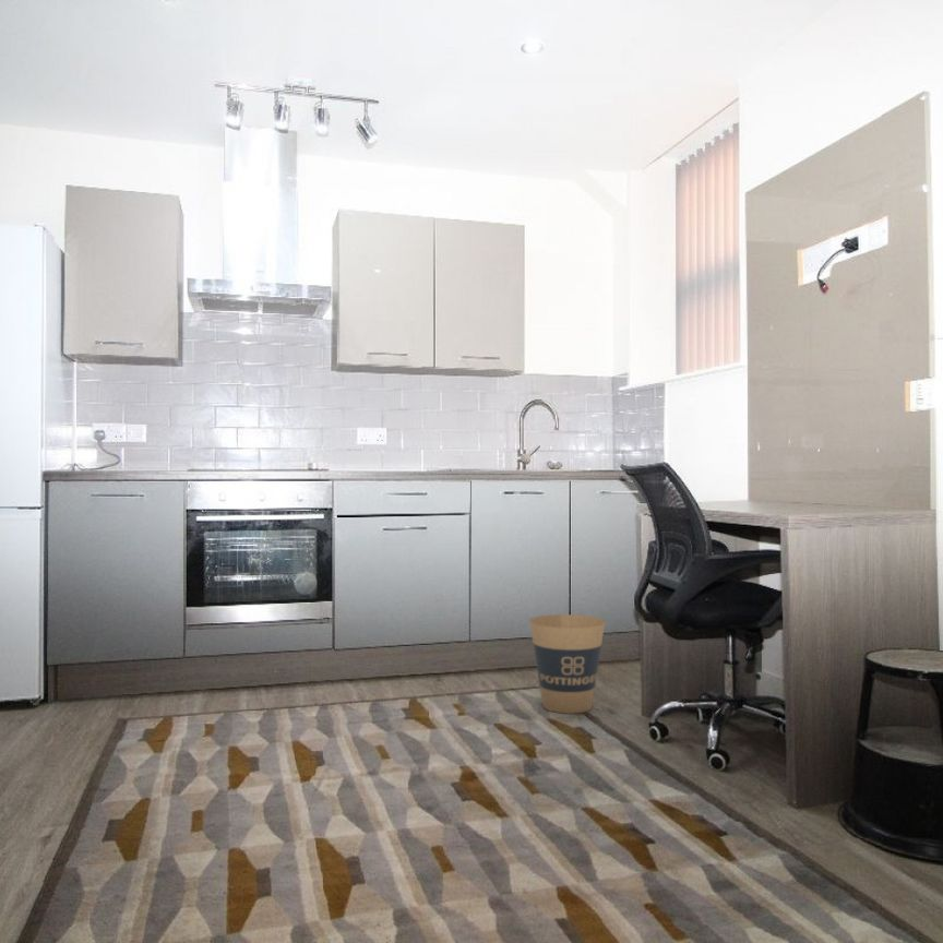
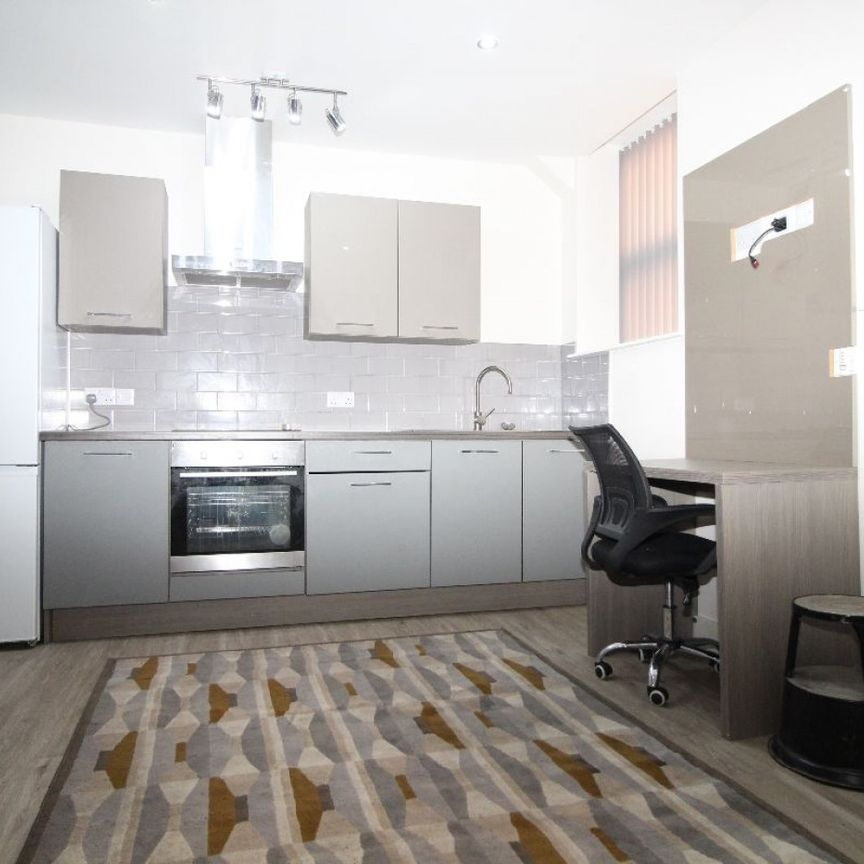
- trash can (566, 664)
